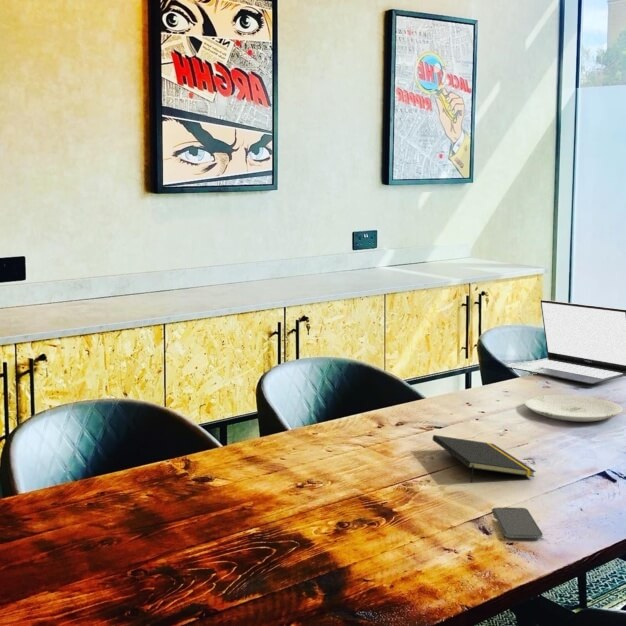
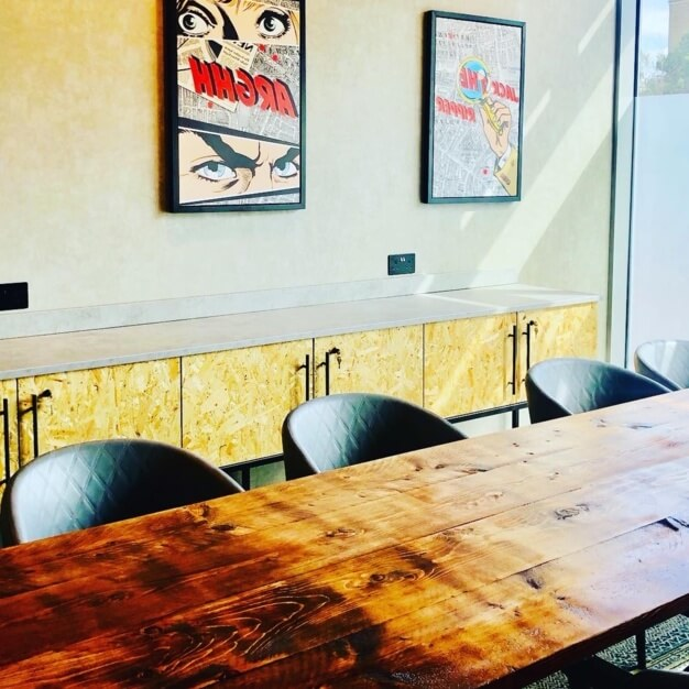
- smartphone (516, 522)
- laptop (569, 339)
- plate (572, 409)
- notepad (481, 455)
